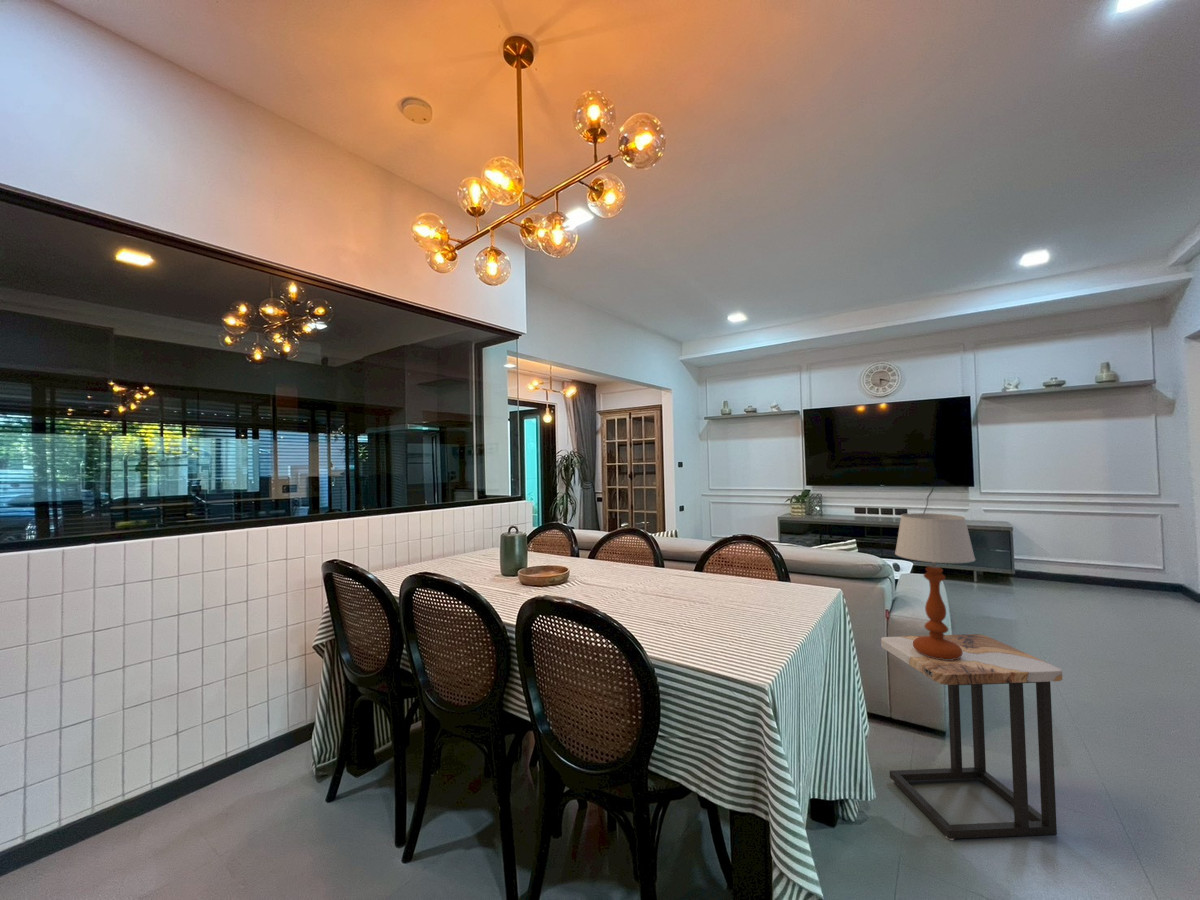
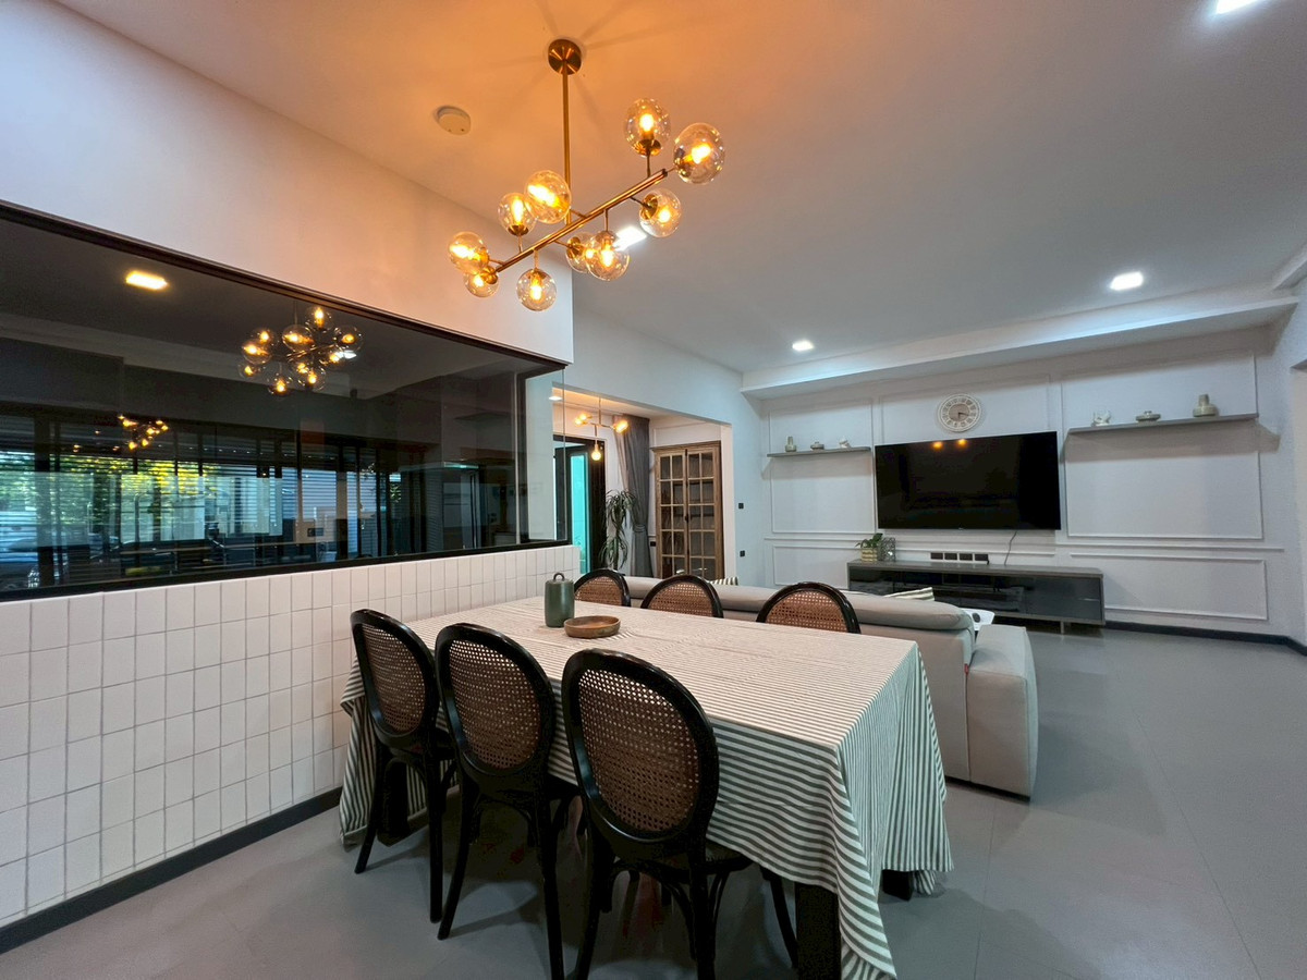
- side table (960, 728)
- table lamp (934, 583)
